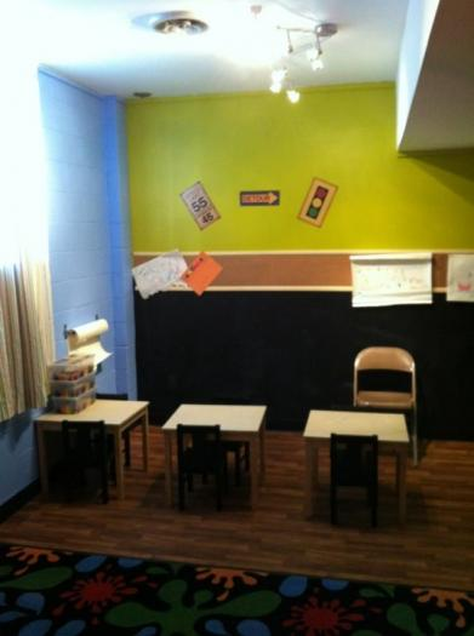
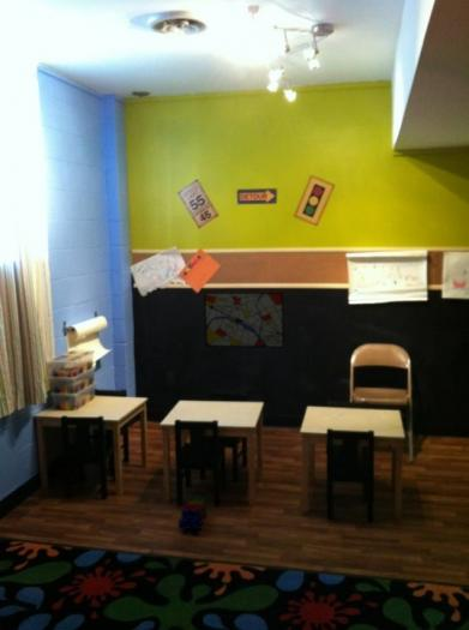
+ stacking toy (193, 515)
+ wall art (243, 319)
